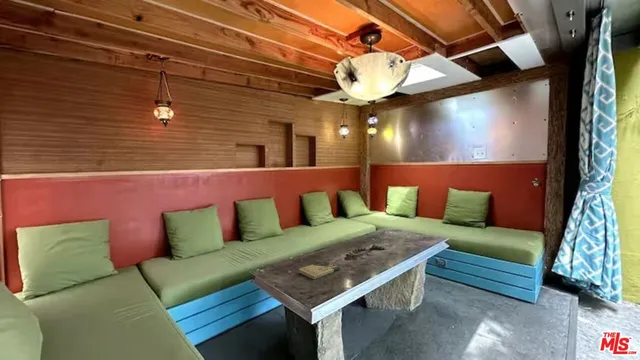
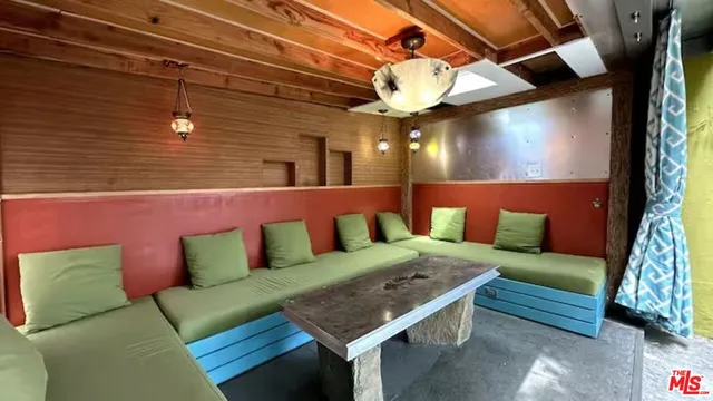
- book (319, 269)
